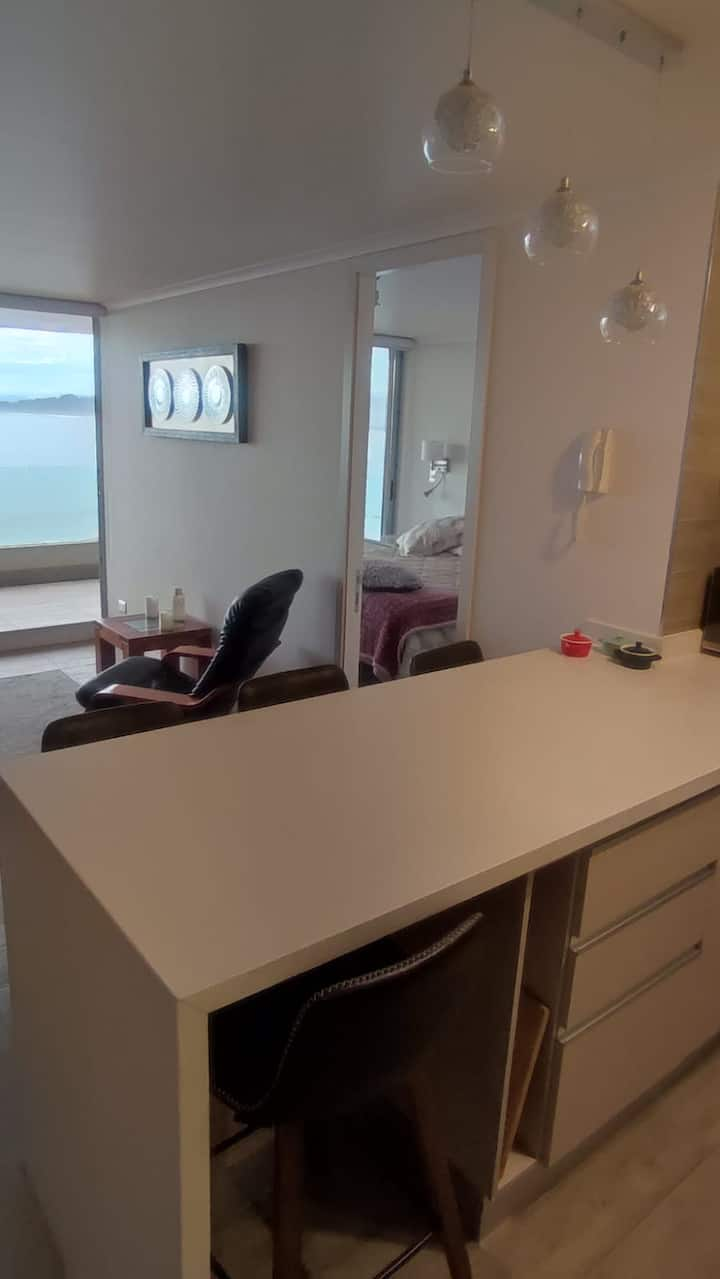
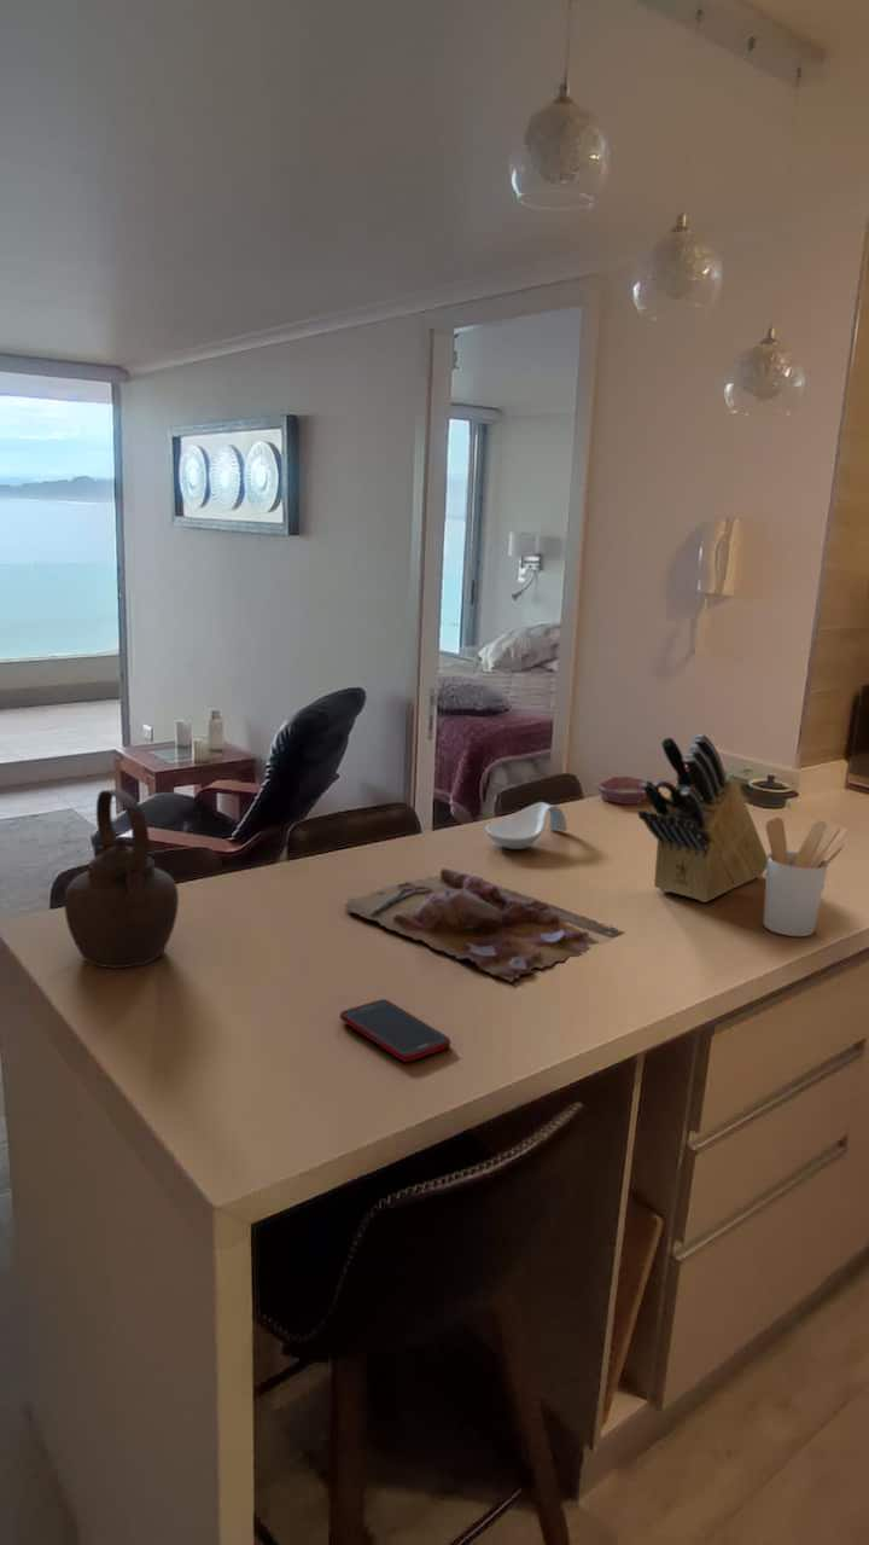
+ spoon rest (529, 824)
+ teapot (117, 870)
+ utensil holder (804, 875)
+ bowl (626, 790)
+ cutting board (478, 901)
+ knife block (708, 807)
+ cell phone (393, 1029)
